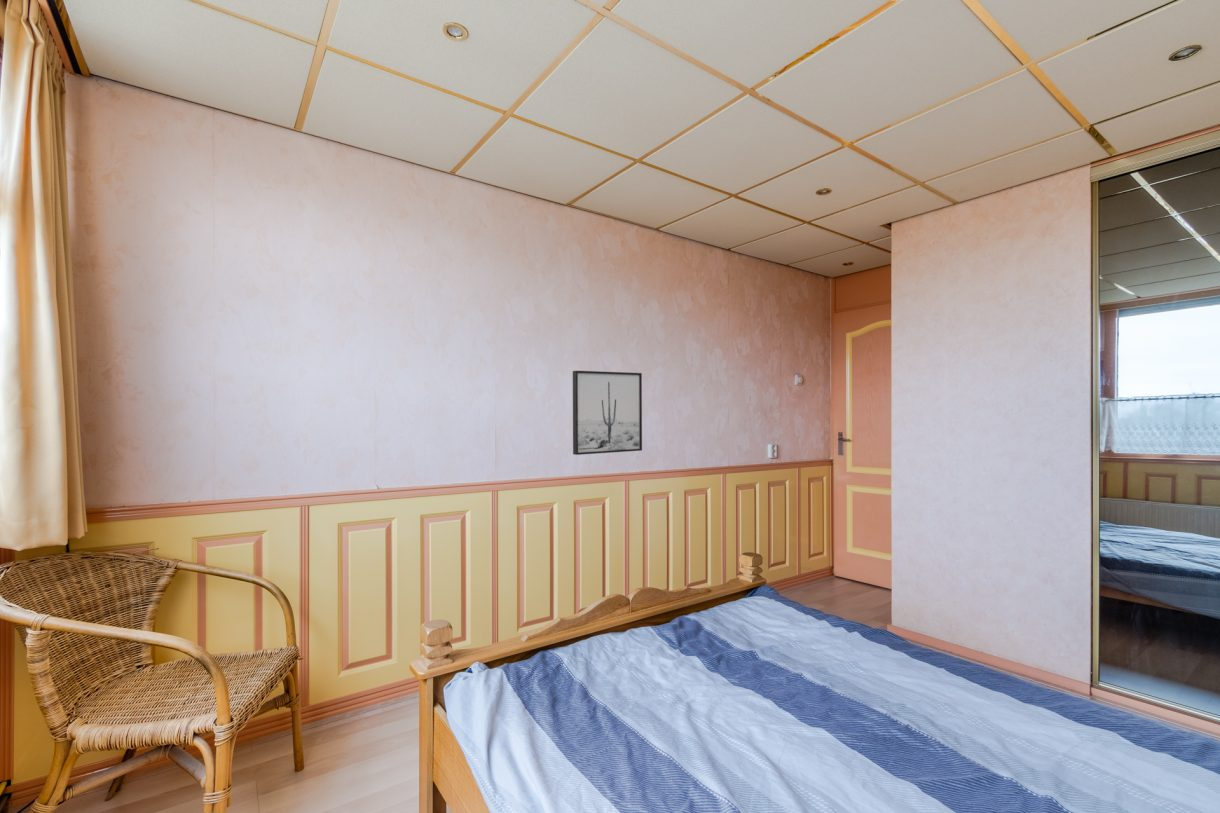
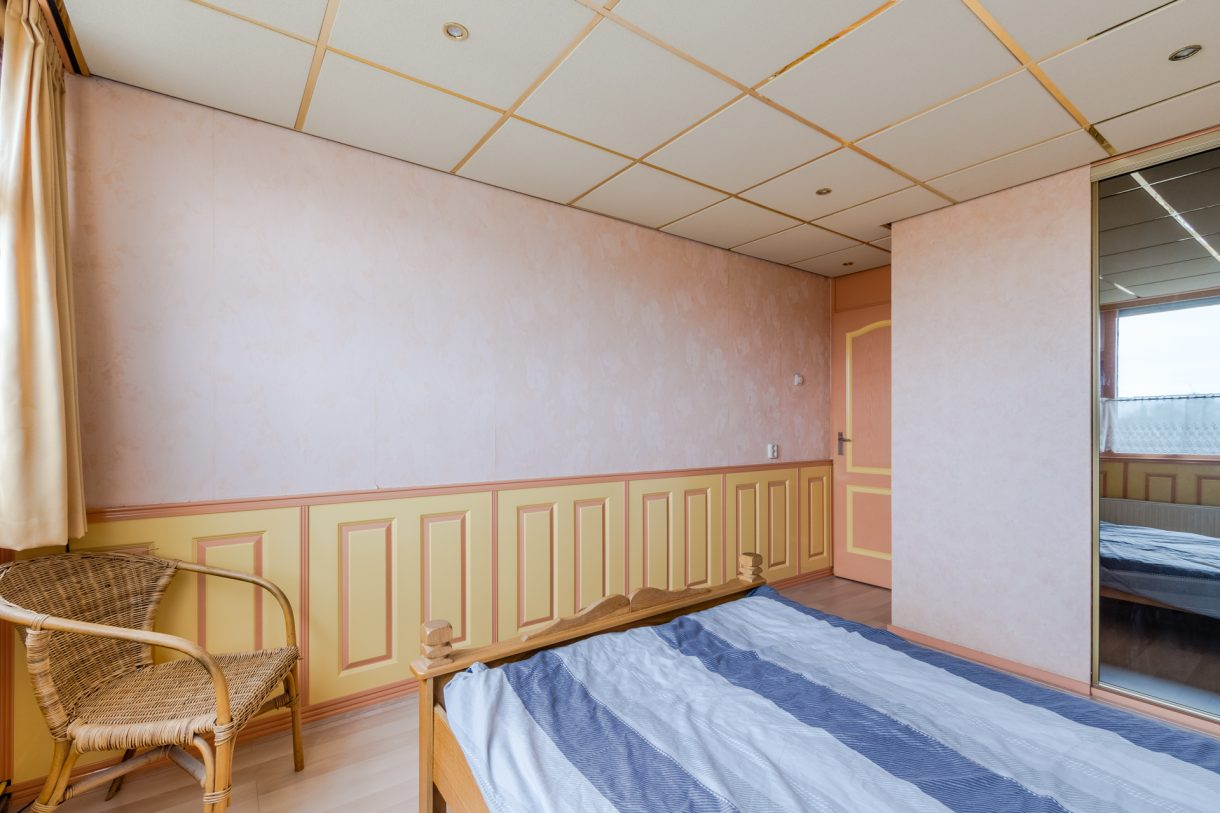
- wall art (608, 412)
